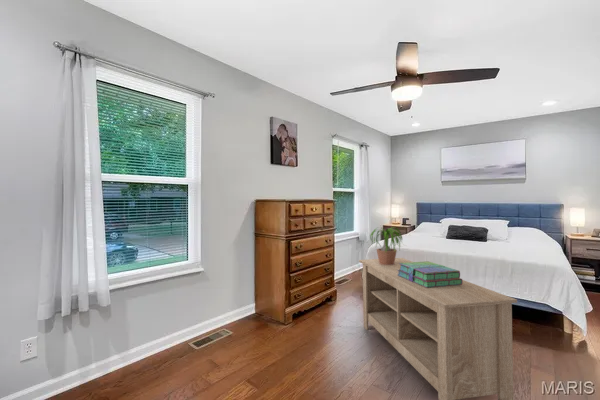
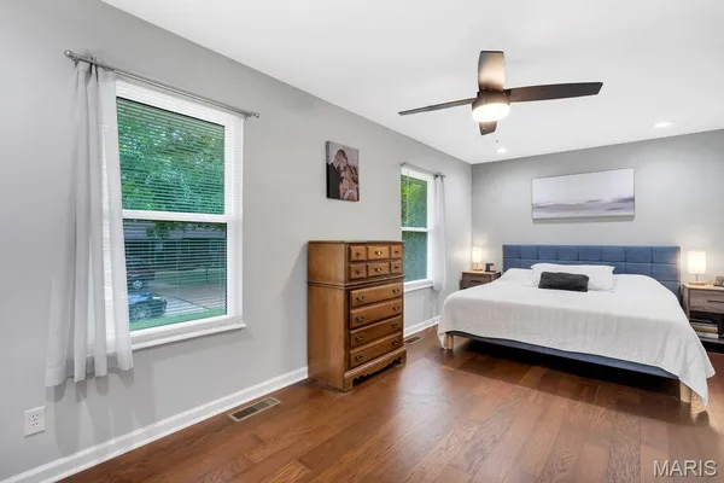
- stack of books (427, 272)
- storage bench (417, 316)
- potted plant (391, 245)
